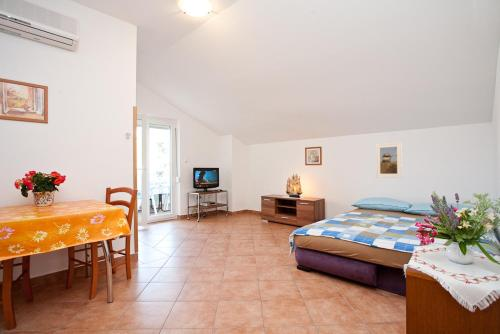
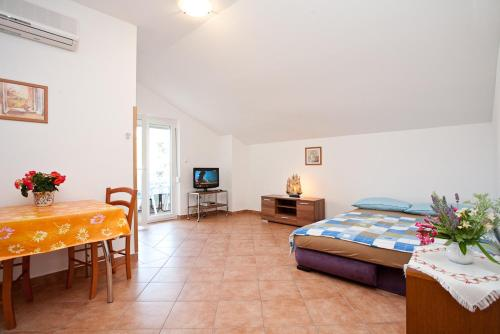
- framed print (388, 160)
